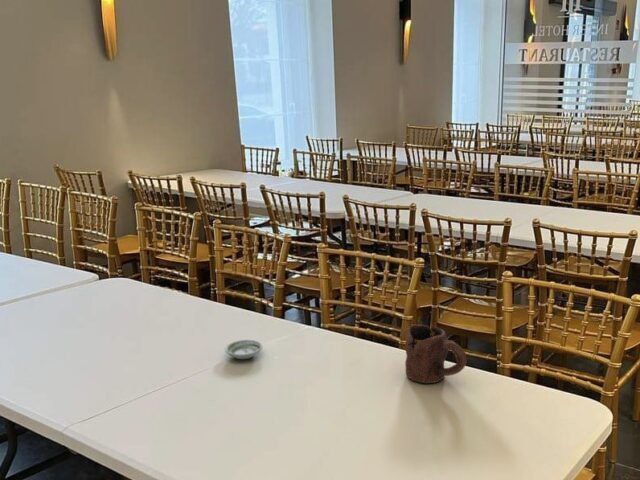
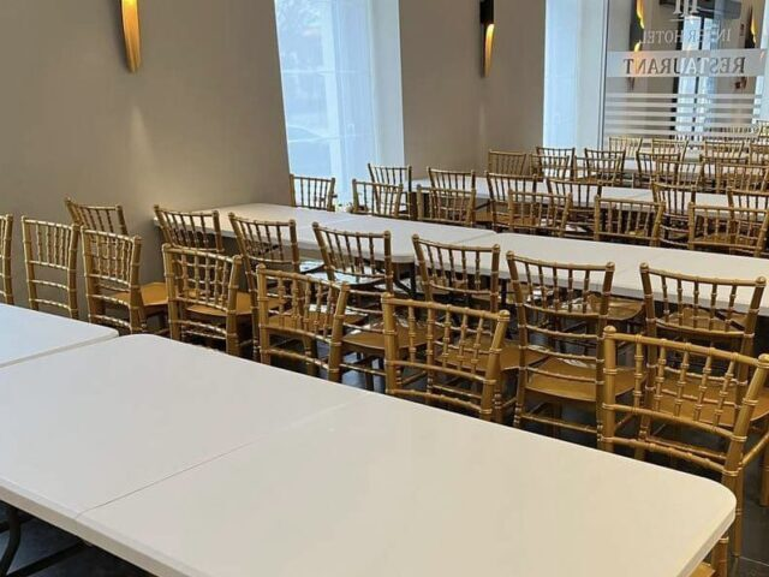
- mug (436, 355)
- saucer (244, 351)
